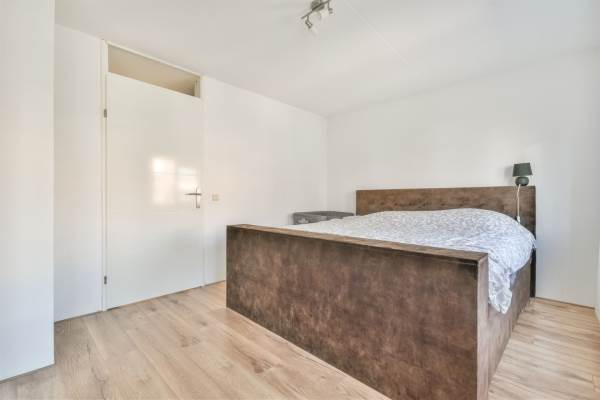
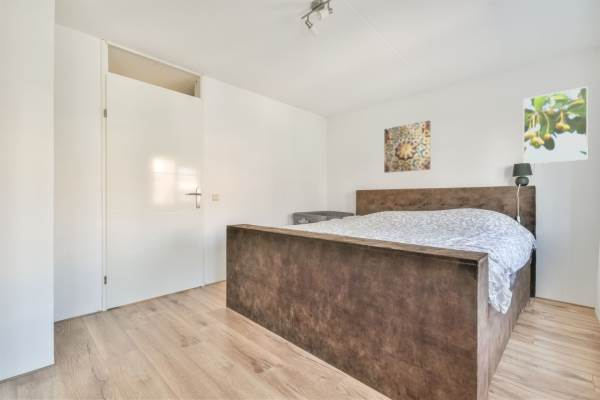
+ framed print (553, 127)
+ wall art (406, 148)
